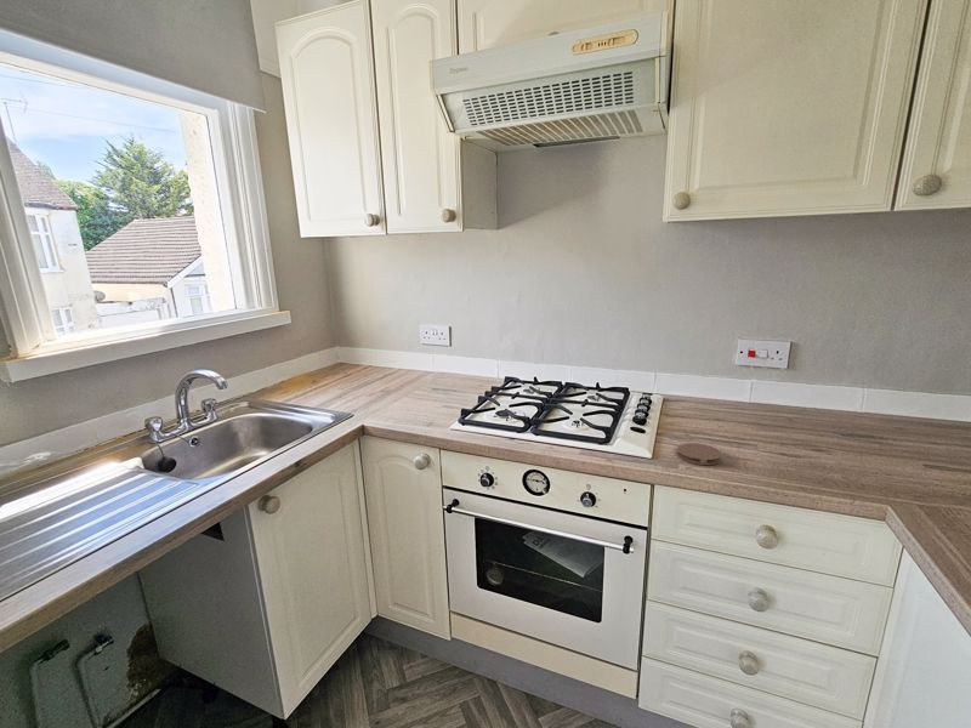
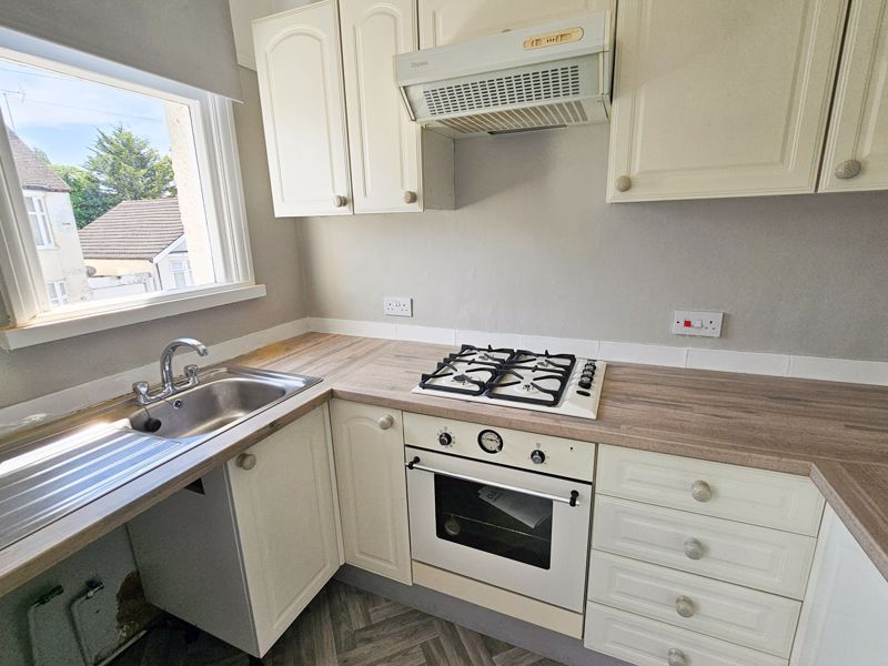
- coaster (698, 453)
